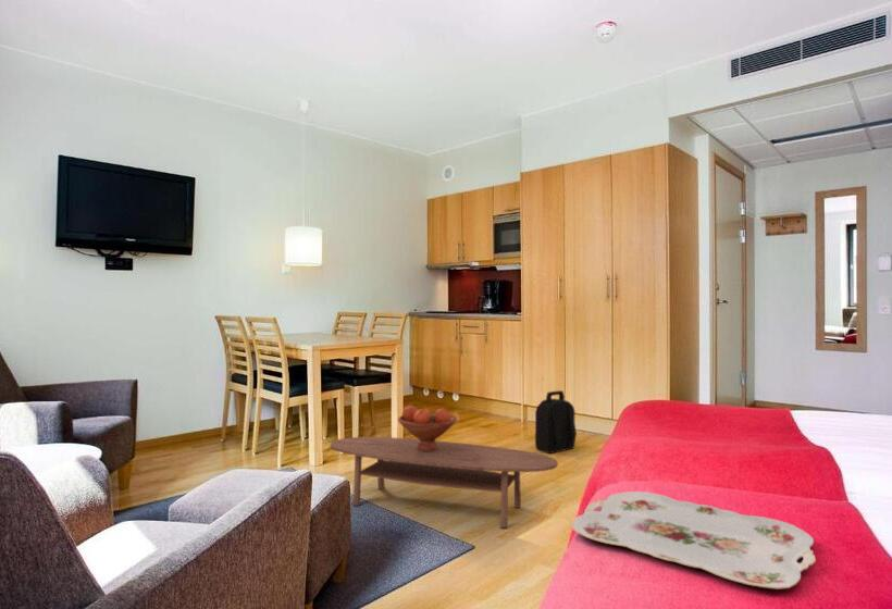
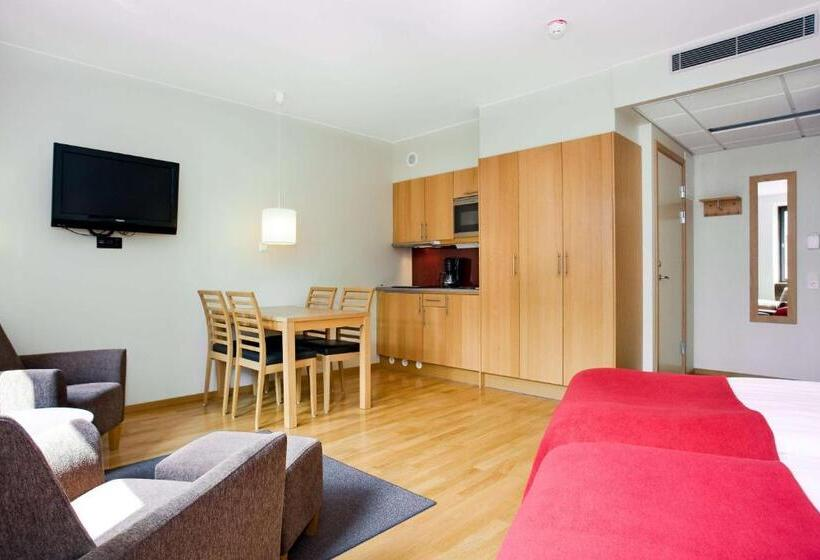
- serving tray (687, 532)
- backpack (556, 420)
- fruit bowl (428, 426)
- coffee table (436, 477)
